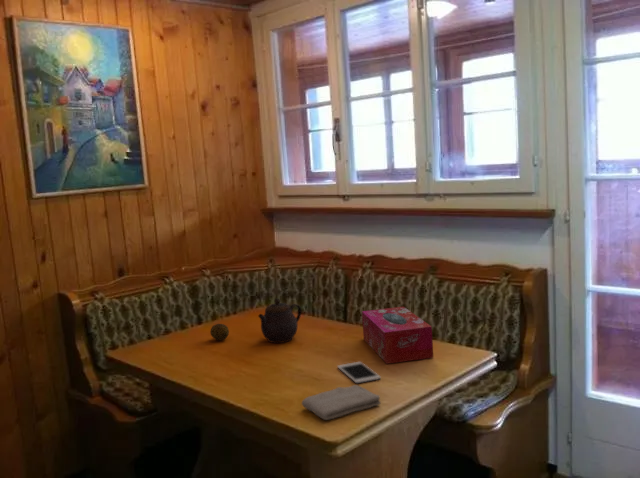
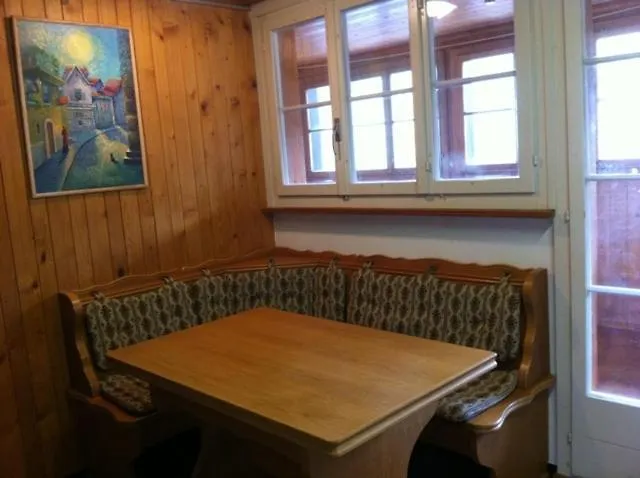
- tissue box (395, 333)
- cell phone (358, 372)
- fruit (219, 331)
- teapot (280, 318)
- washcloth (342, 401)
